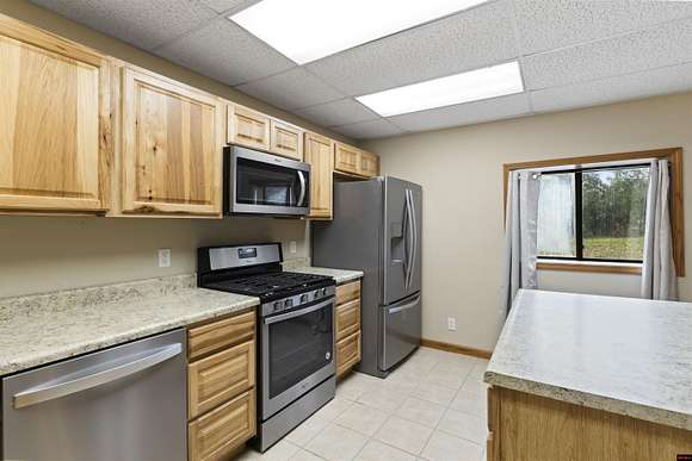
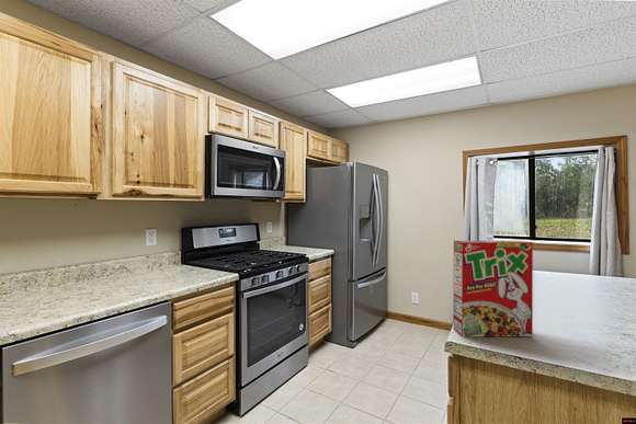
+ cereal box (491, 287)
